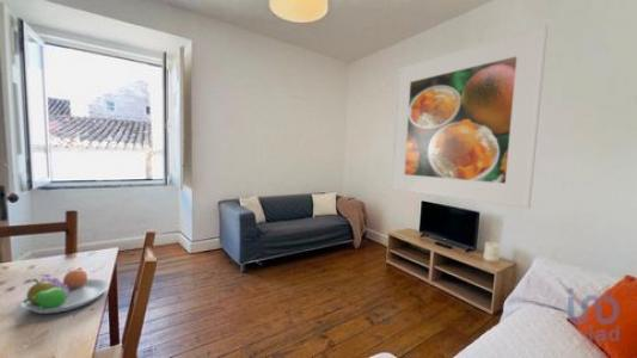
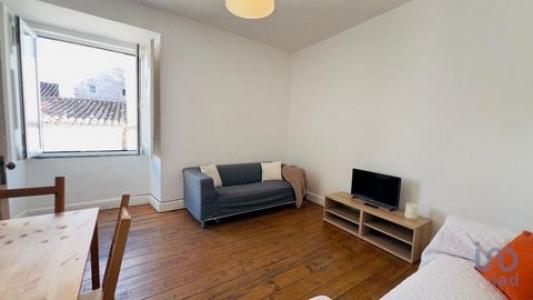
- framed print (451, 125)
- fruit bowl (65, 288)
